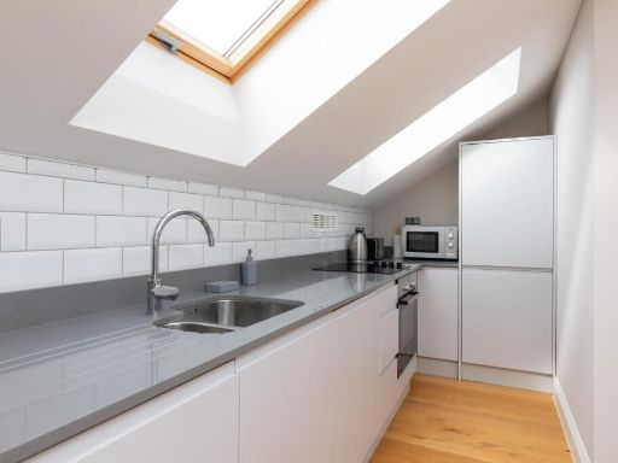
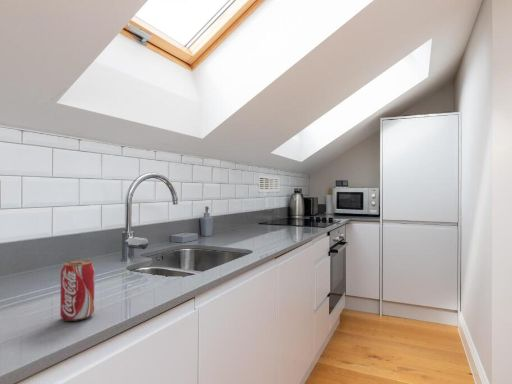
+ beverage can (77, 289)
